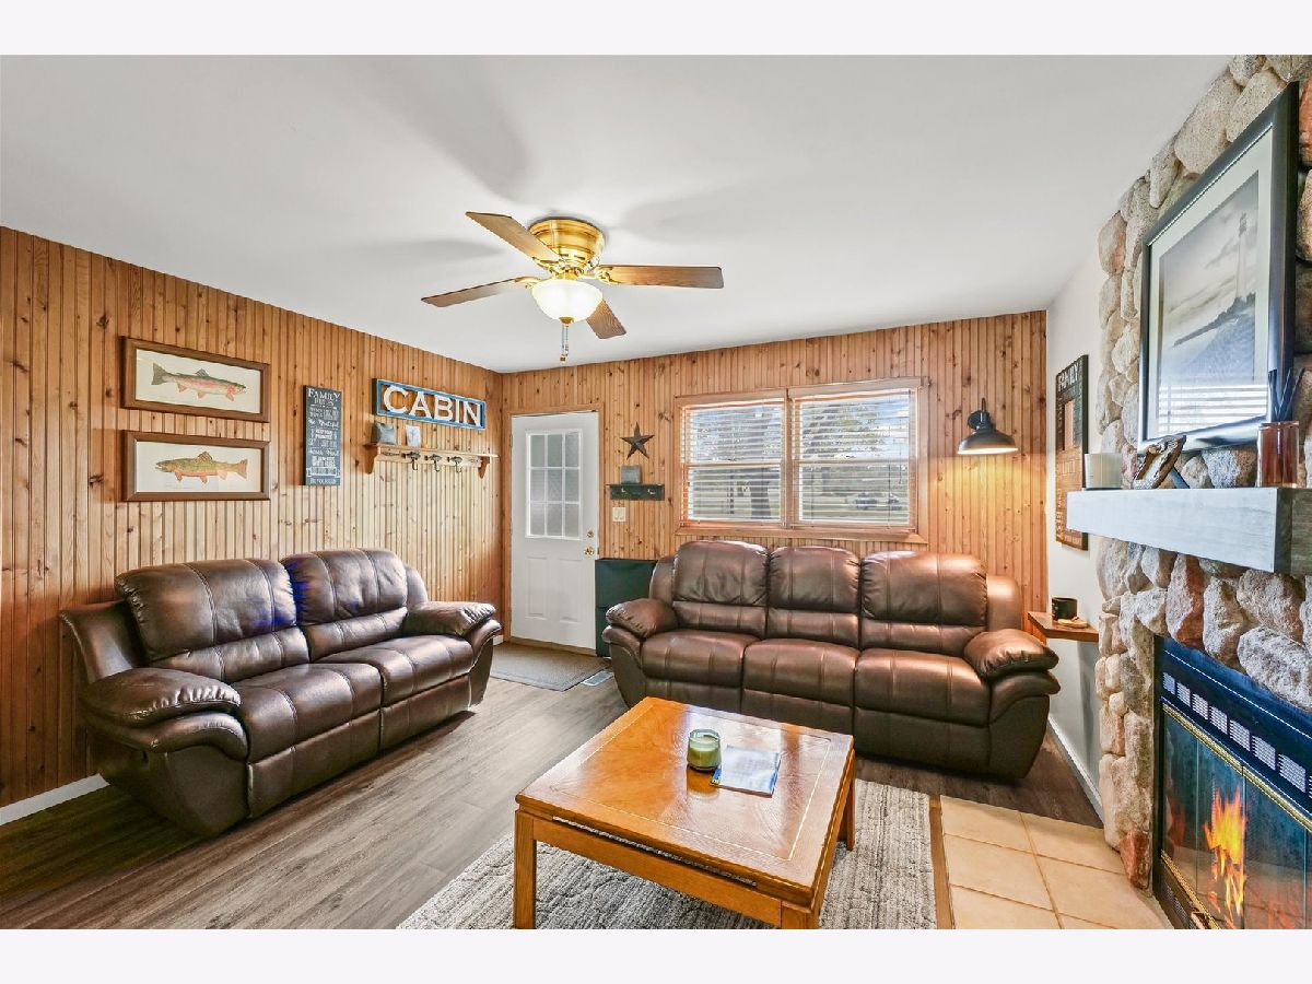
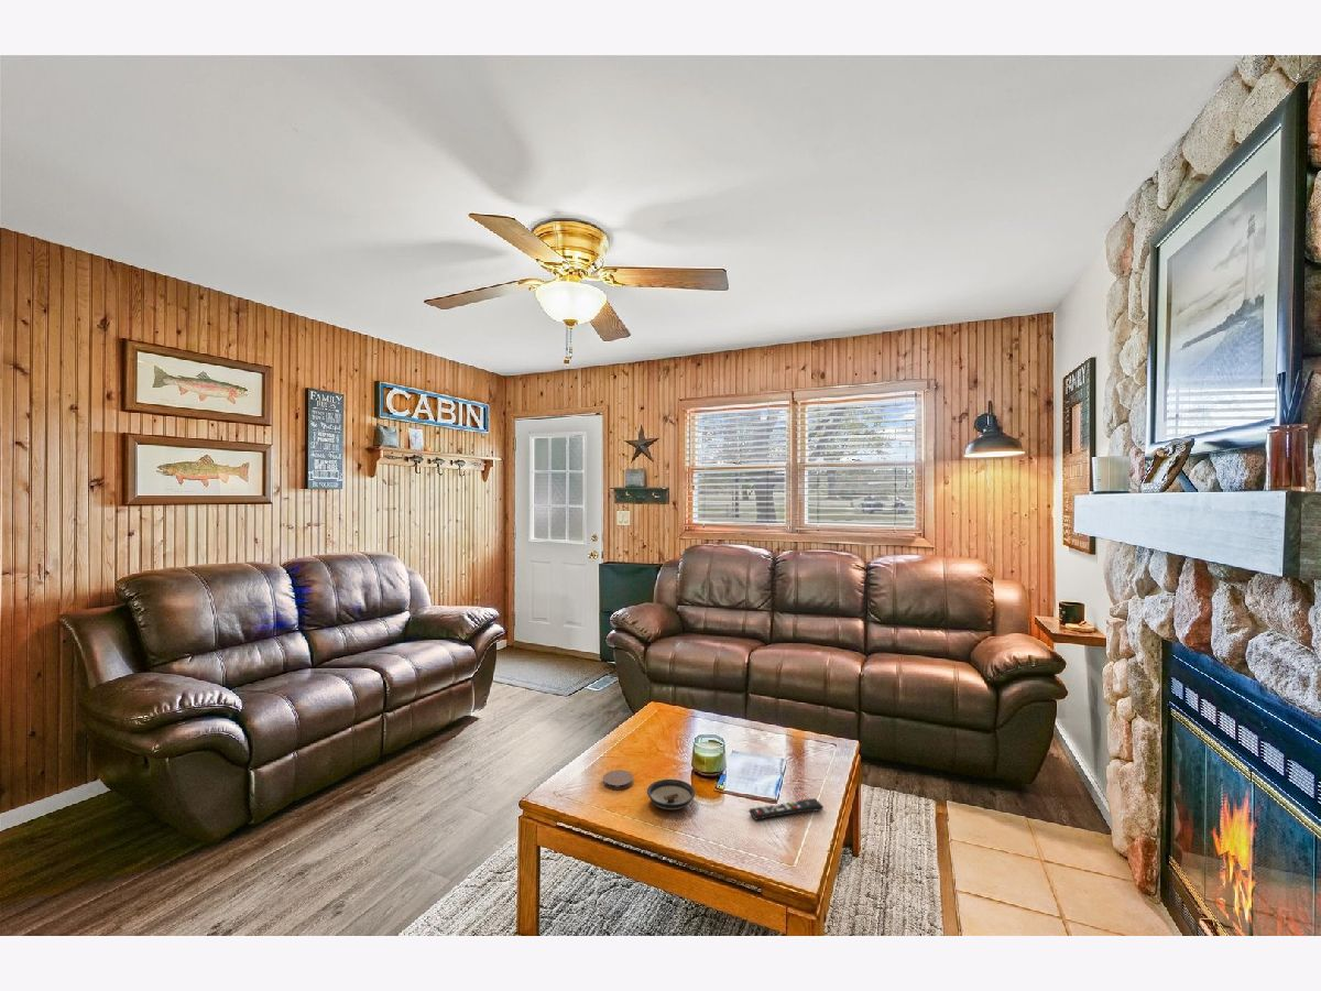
+ remote control (786, 808)
+ coaster (618, 778)
+ saucer (670, 796)
